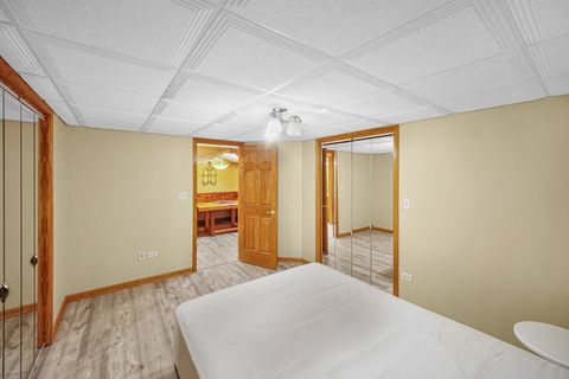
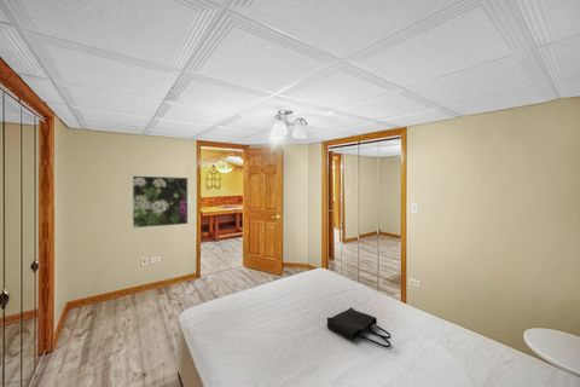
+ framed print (161, 201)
+ tote bag (361, 327)
